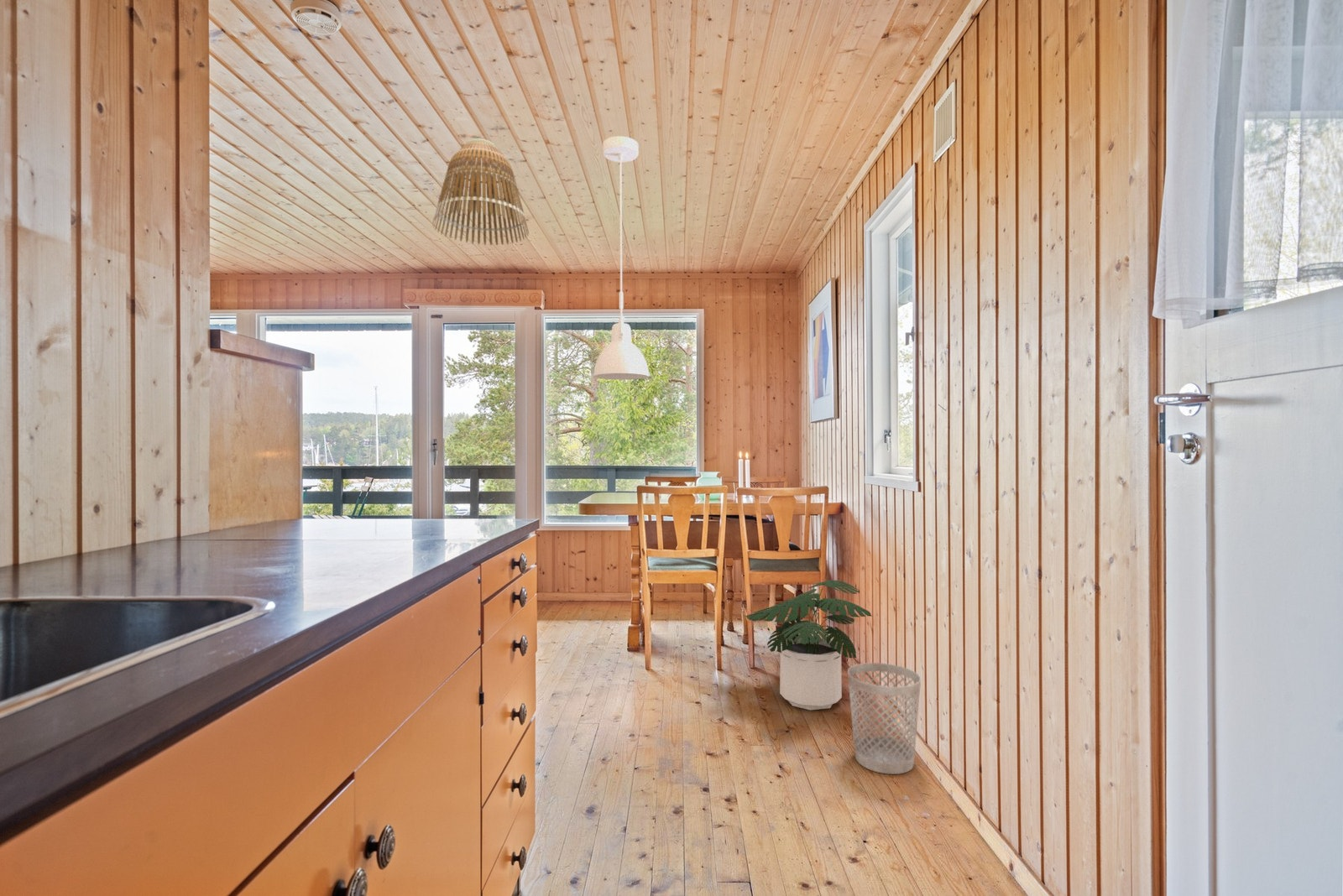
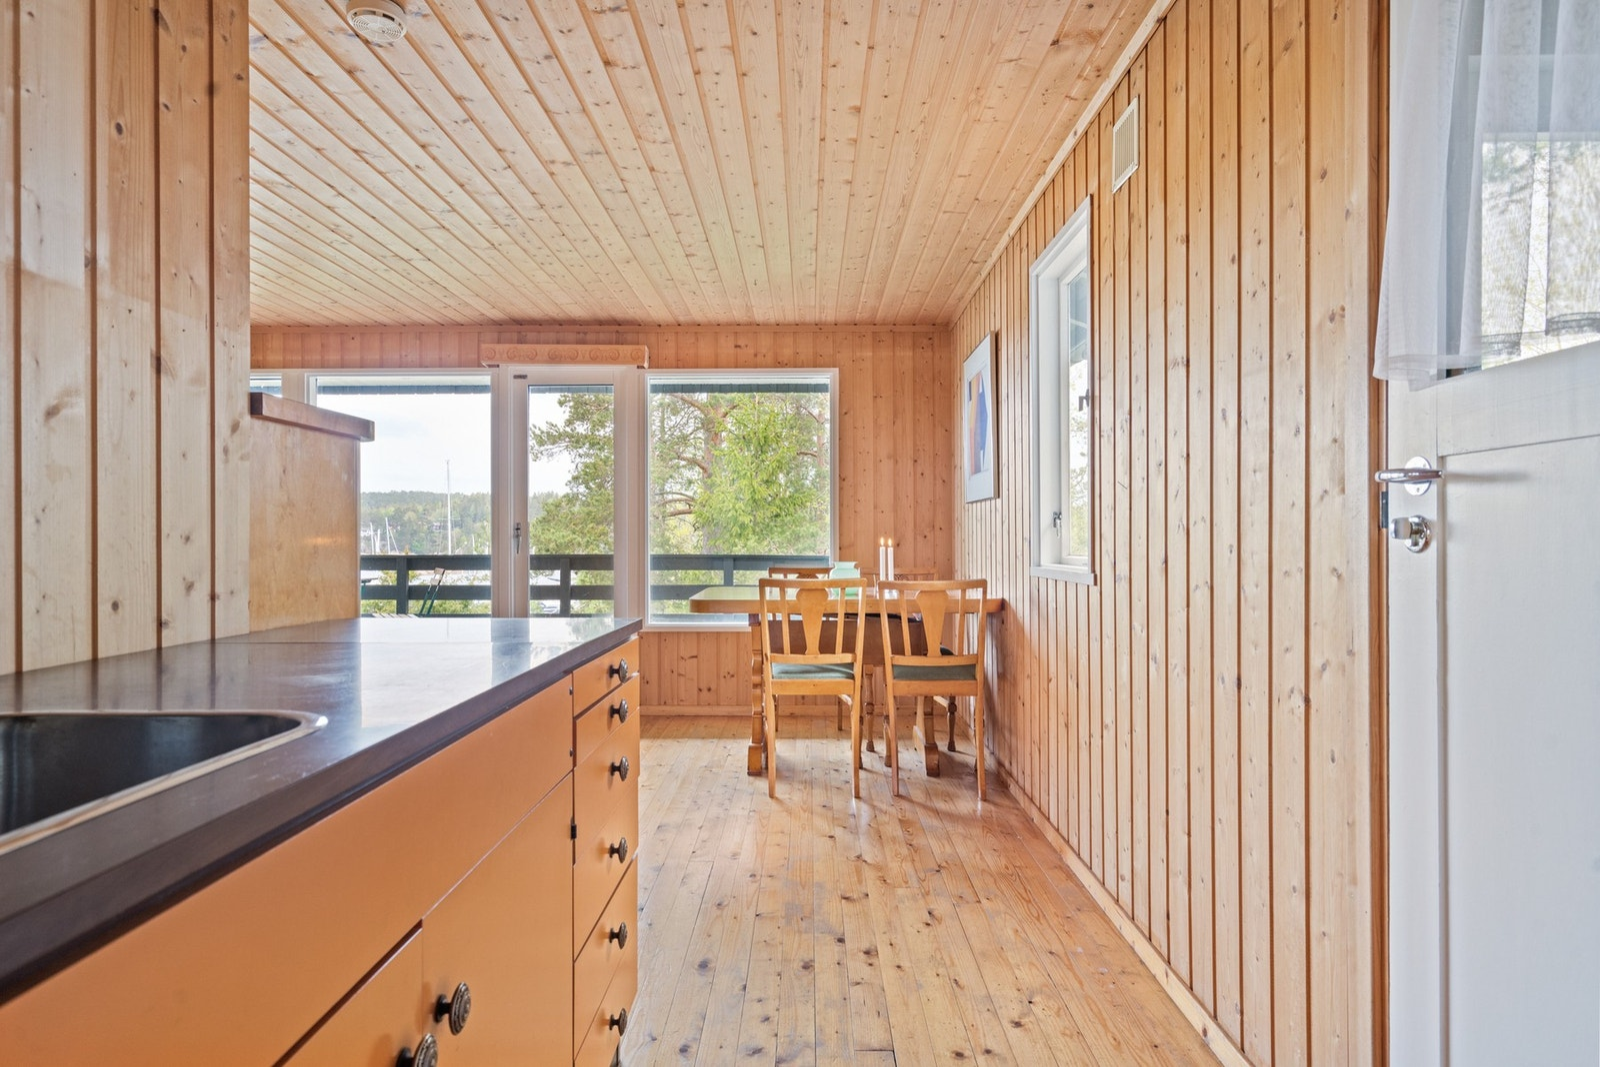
- wastebasket (883, 717)
- pendant light (620, 260)
- lamp shade (480, 187)
- potted plant (807, 643)
